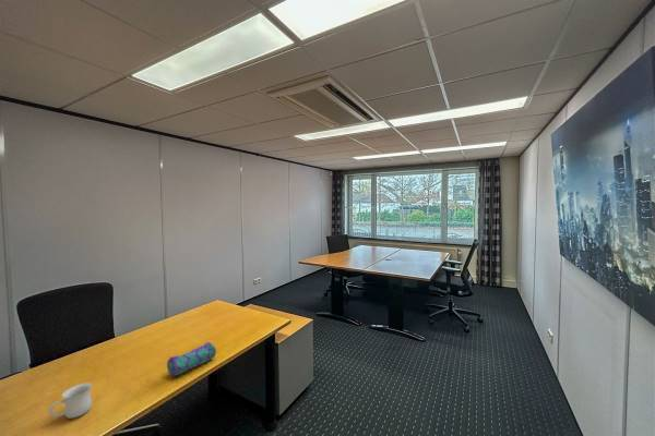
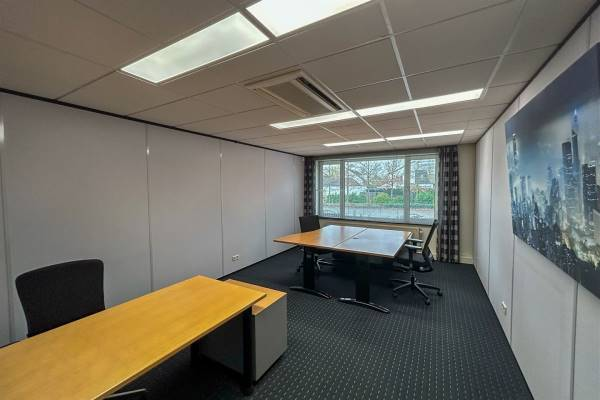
- pencil case (192, 358)
- mug (71, 403)
